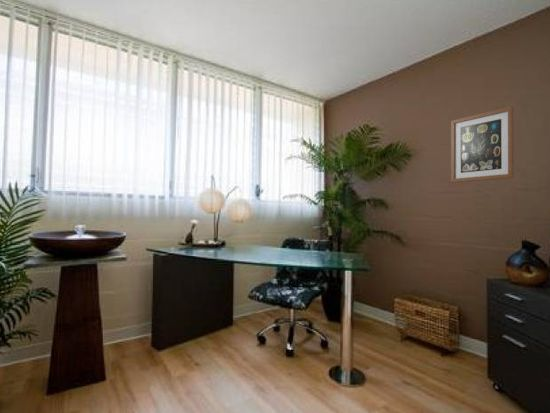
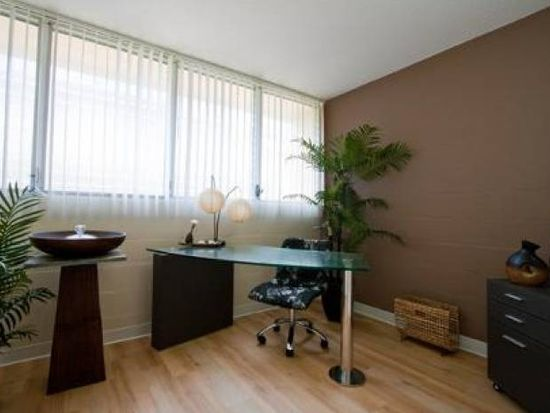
- wall art (480, 147)
